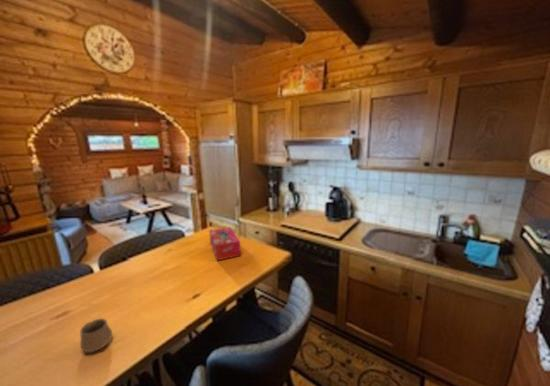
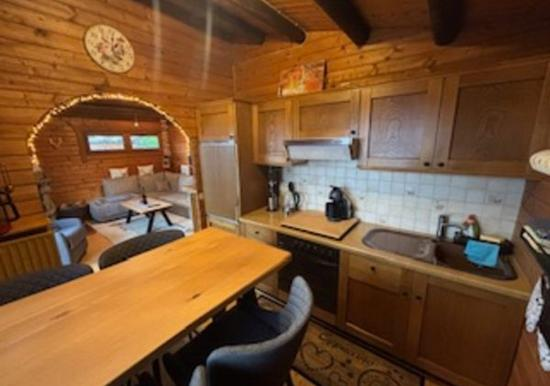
- tissue box (224, 242)
- cup (95, 335)
